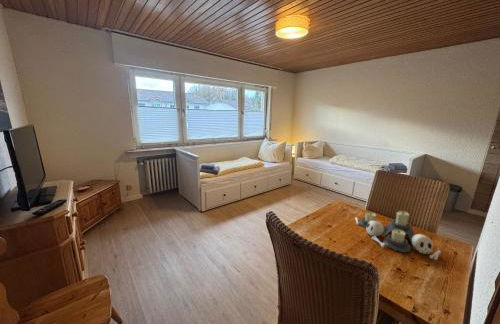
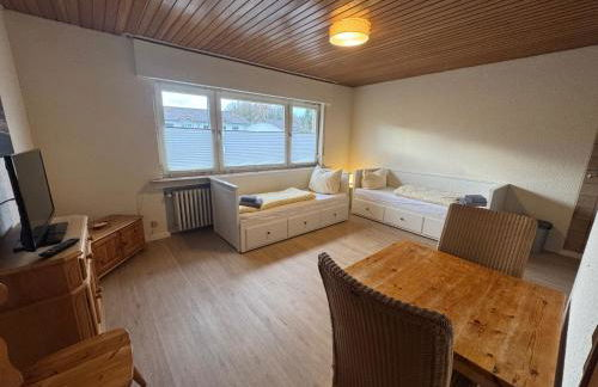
- candle holder (394, 225)
